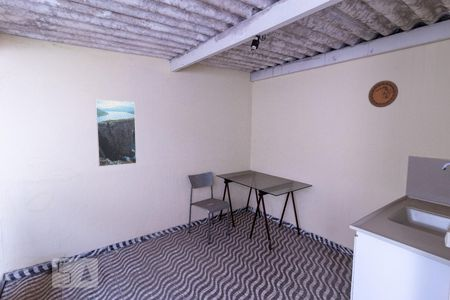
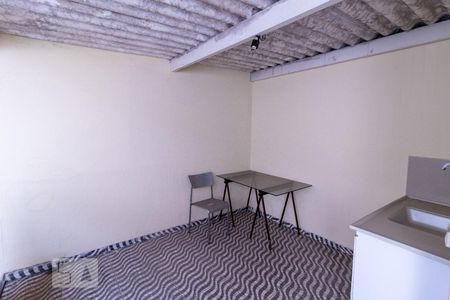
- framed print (117, 133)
- decorative plate (382, 94)
